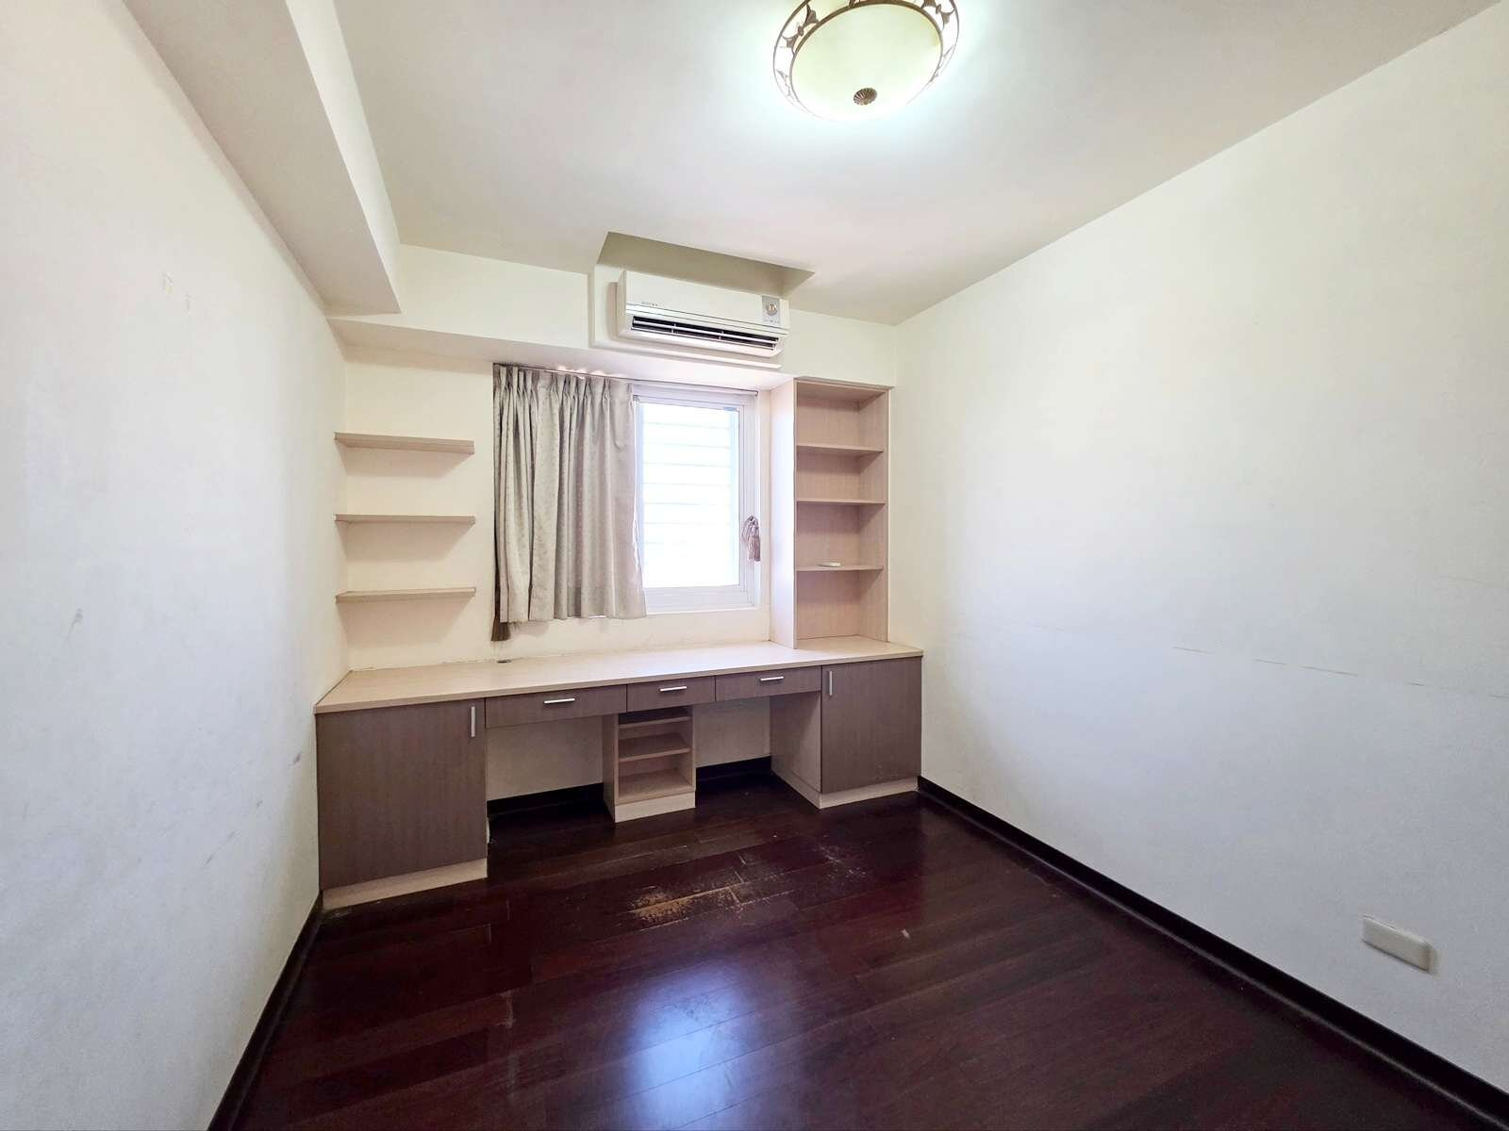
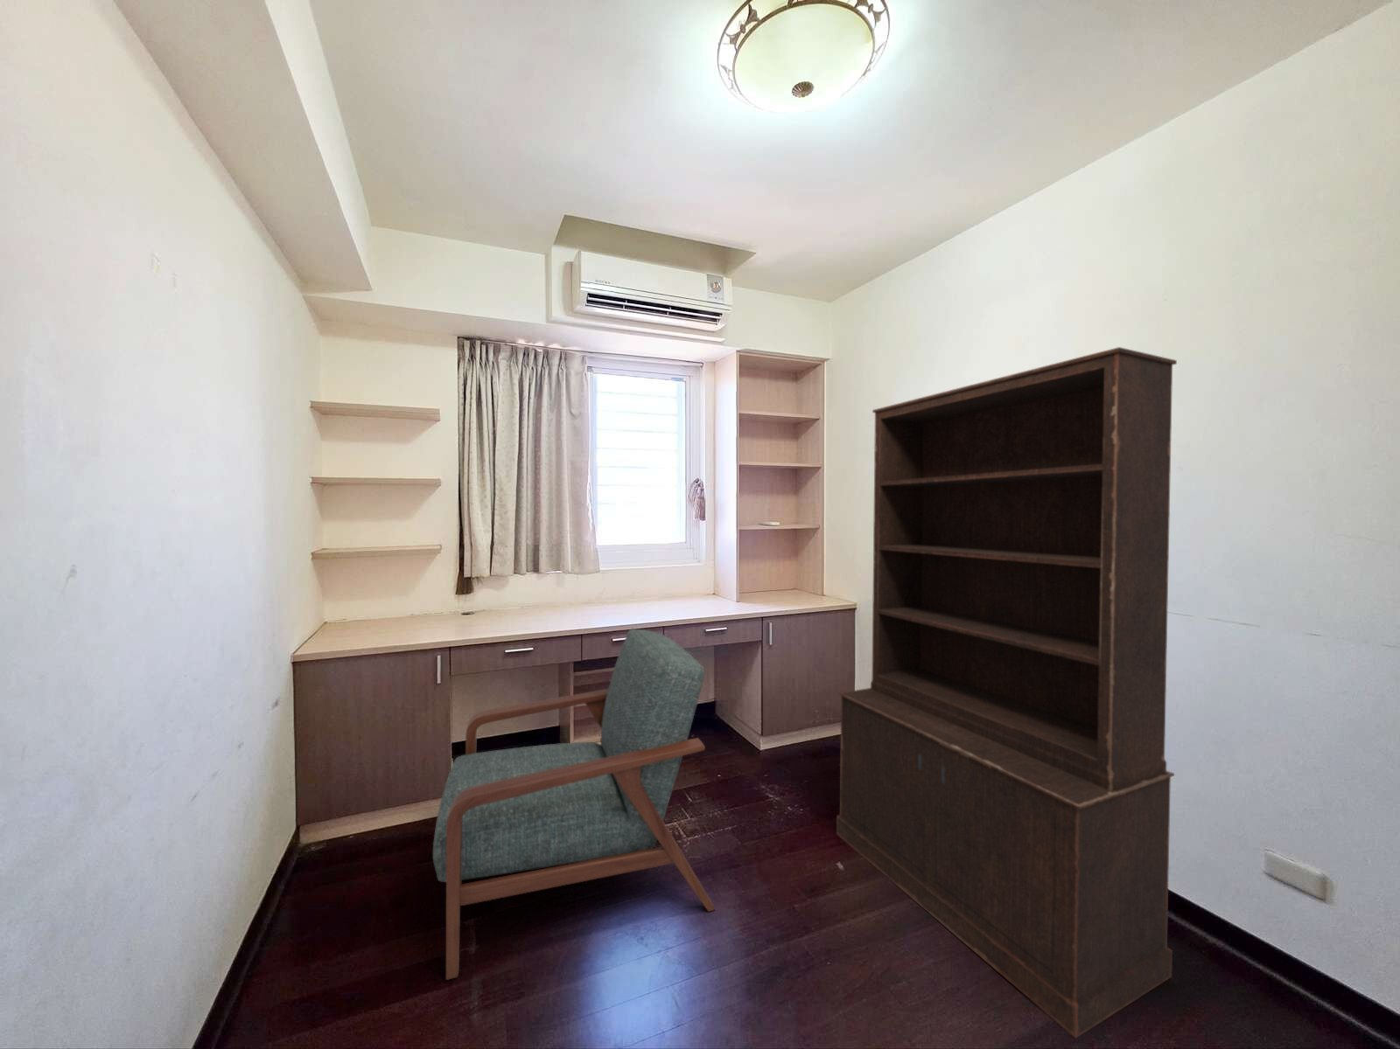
+ chair (571, 760)
+ bookcase (977, 641)
